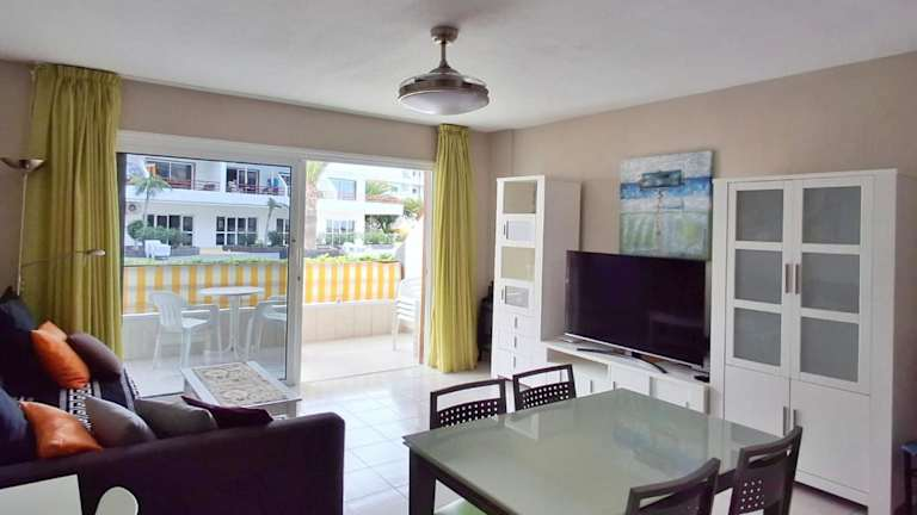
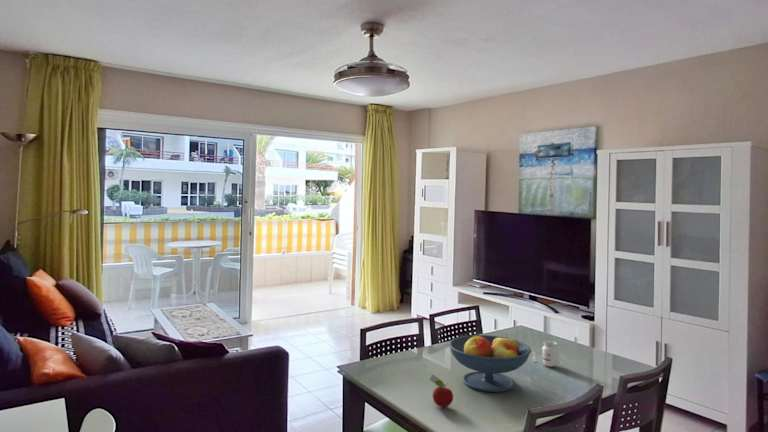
+ fruit (442, 391)
+ fruit bowl (488, 357)
+ candle (544, 353)
